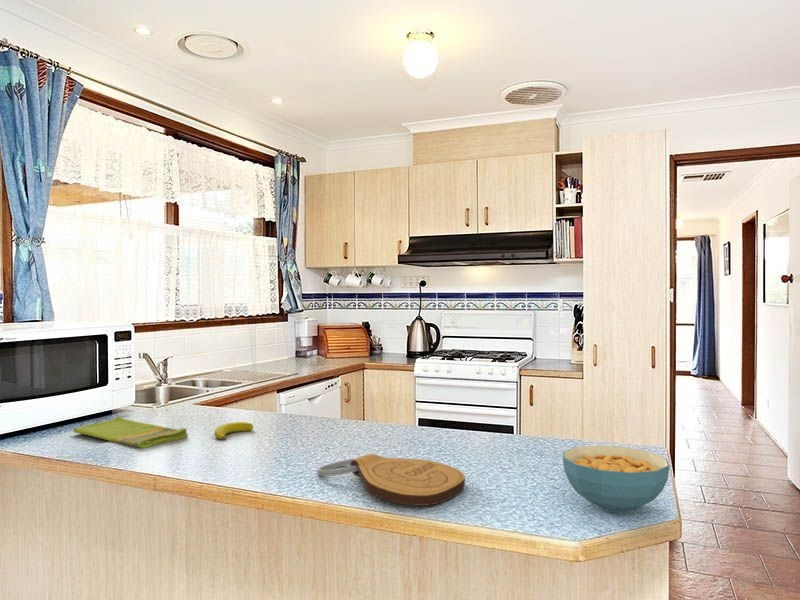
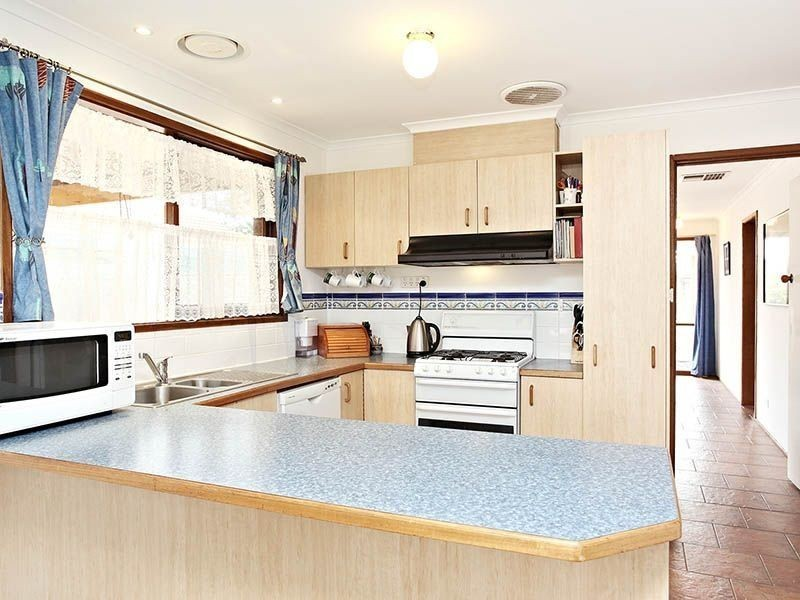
- key chain (384, 471)
- cereal bowl (614, 482)
- dish towel (129, 430)
- banana (231, 429)
